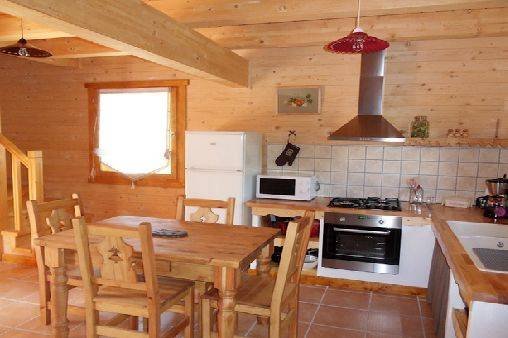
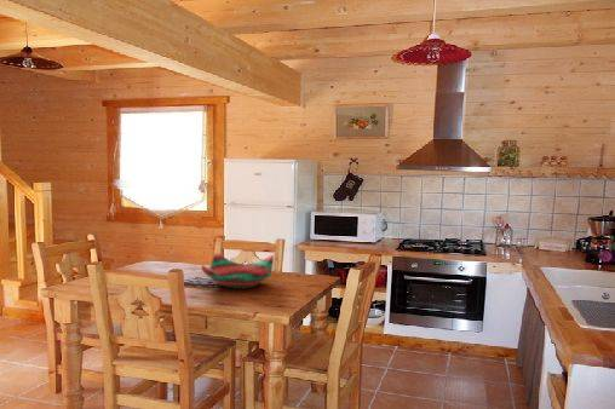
+ decorative bowl (238, 271)
